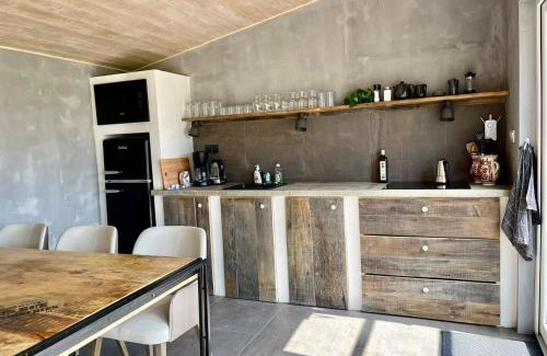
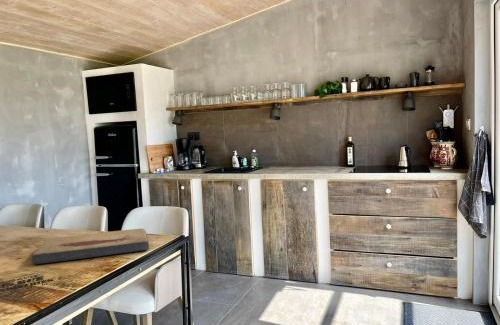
+ fish fossil (95, 244)
